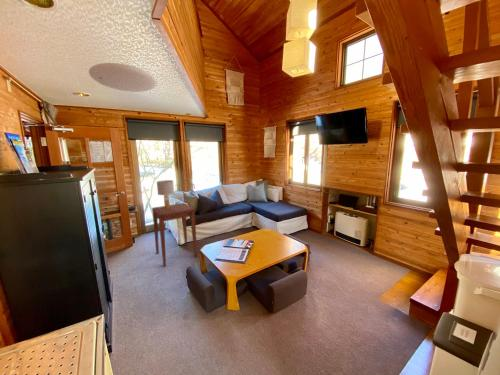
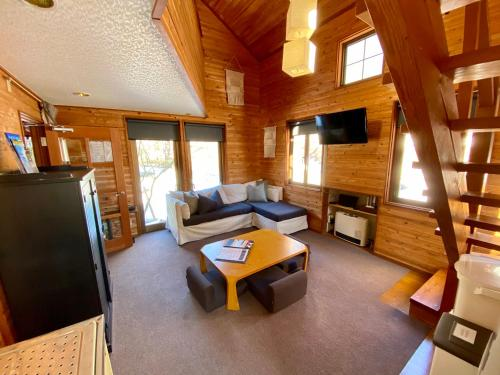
- side table (183, 231)
- lamp (166, 194)
- ceiling light (125, 79)
